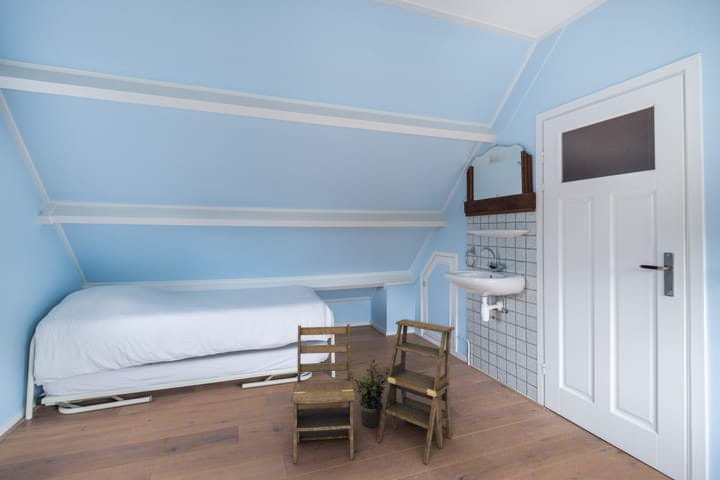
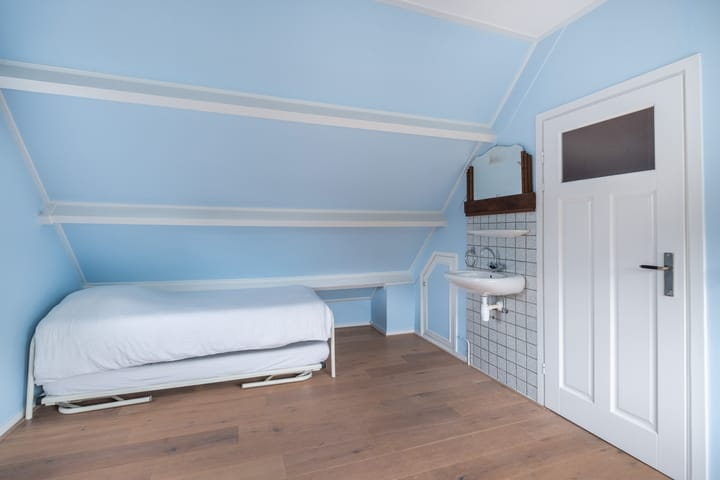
- wooden chair (374, 380)
